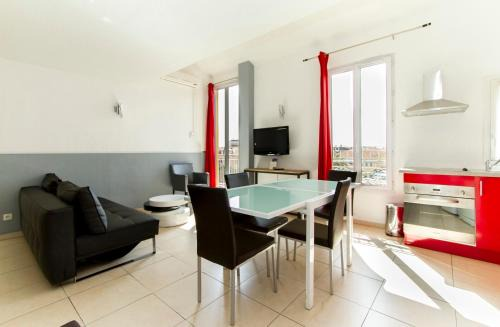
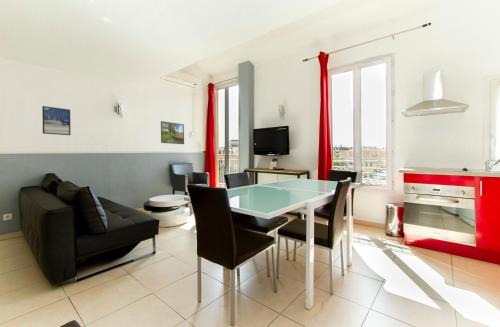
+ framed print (172, 133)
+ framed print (56, 121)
